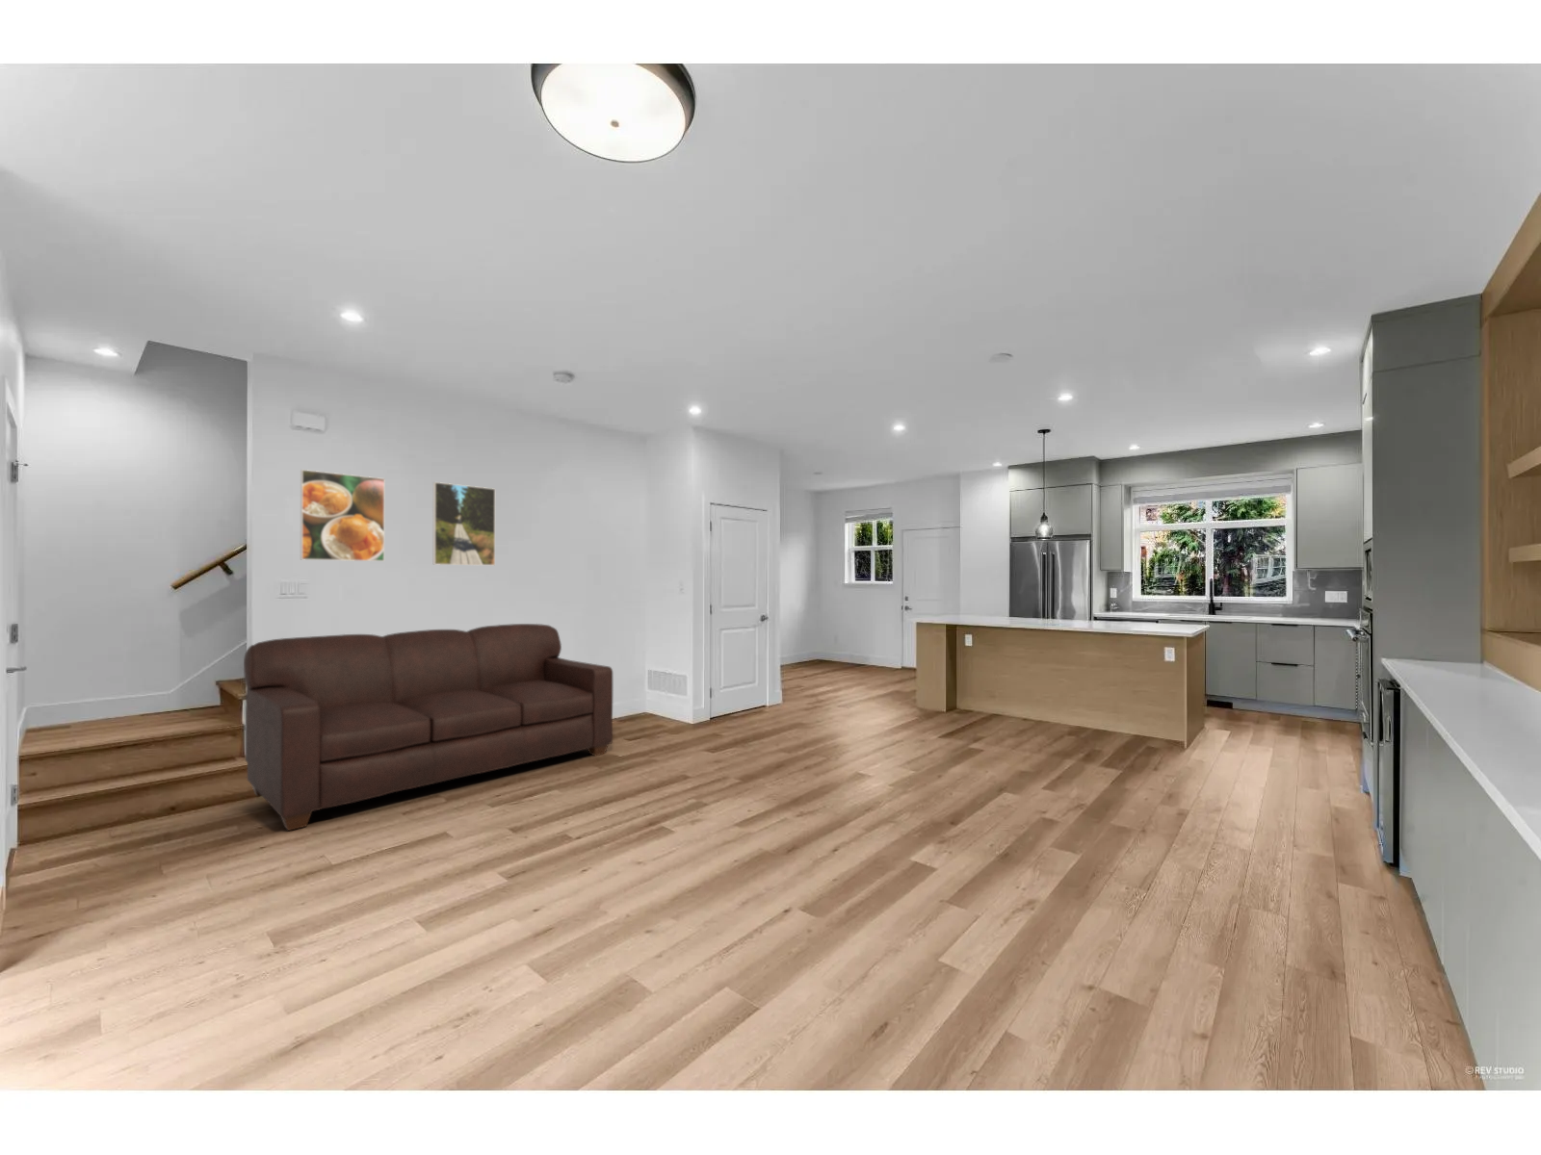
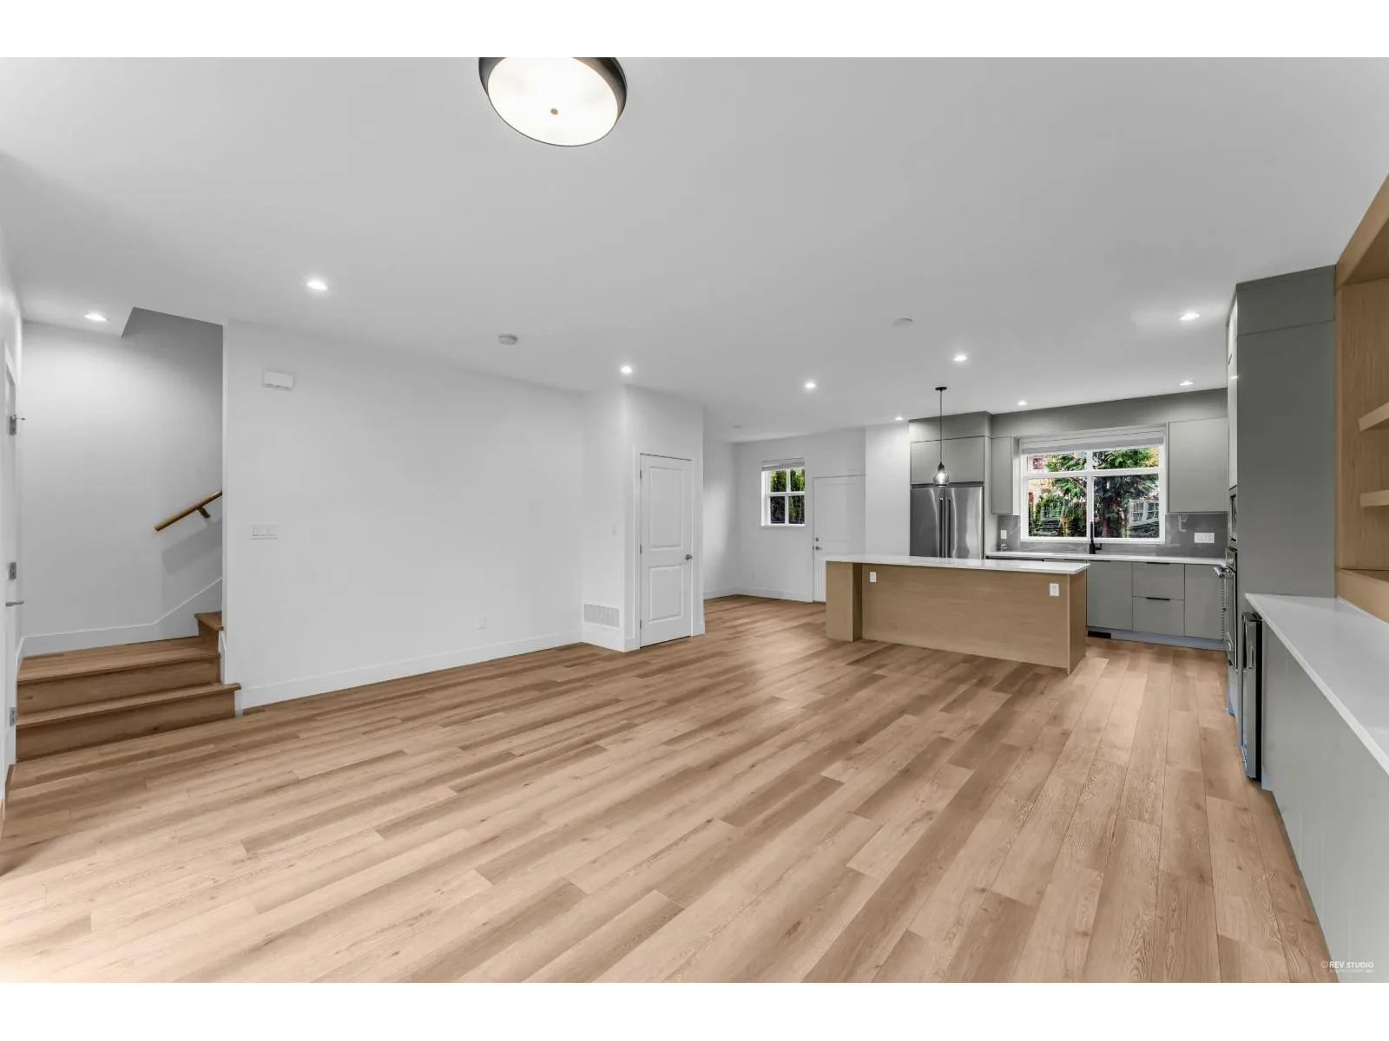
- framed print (465, 524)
- sofa (448, 701)
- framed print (343, 517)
